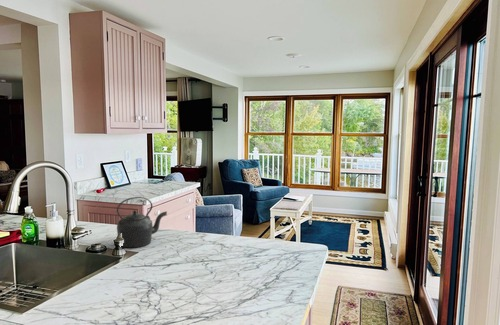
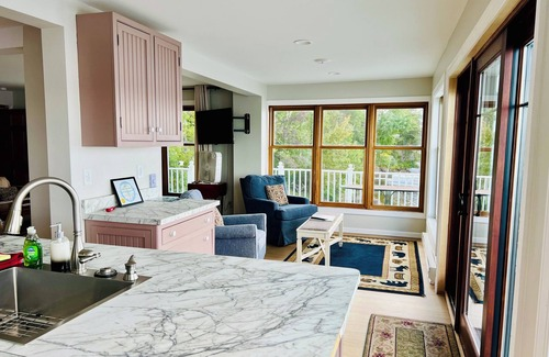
- kettle (143, 218)
